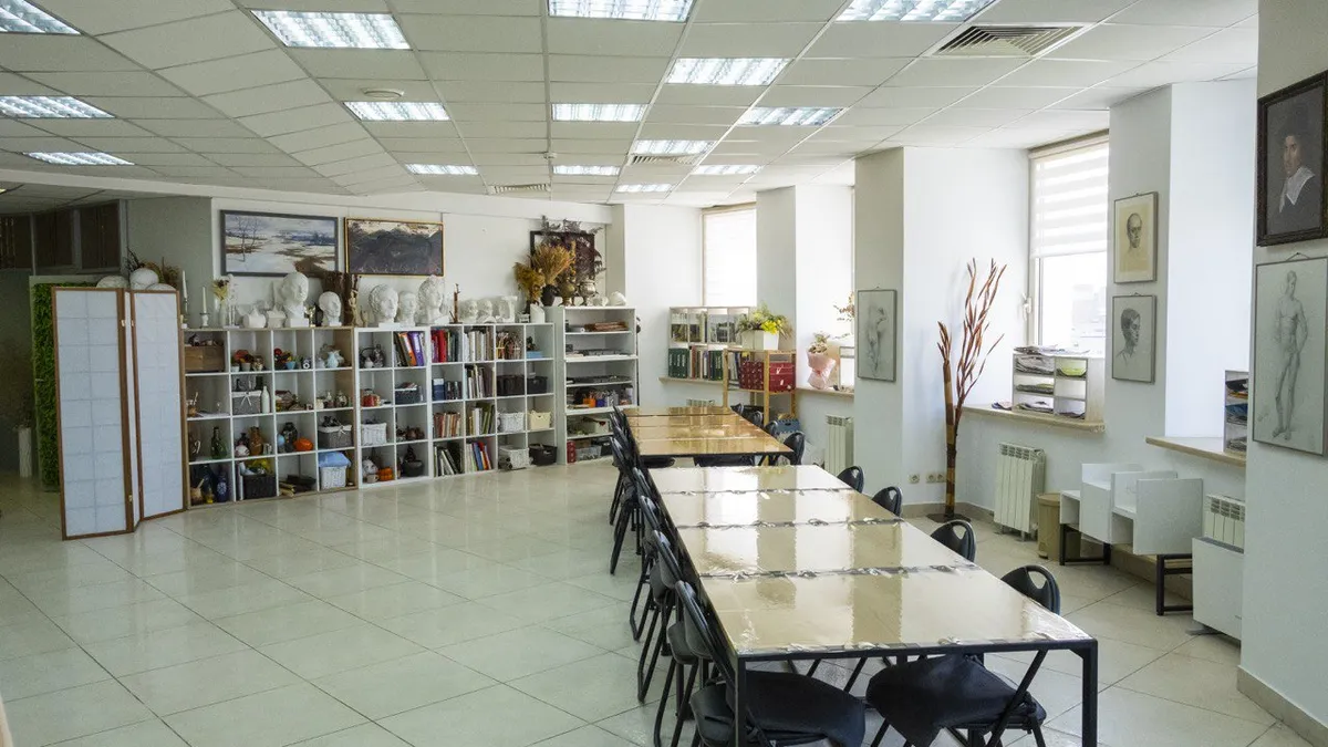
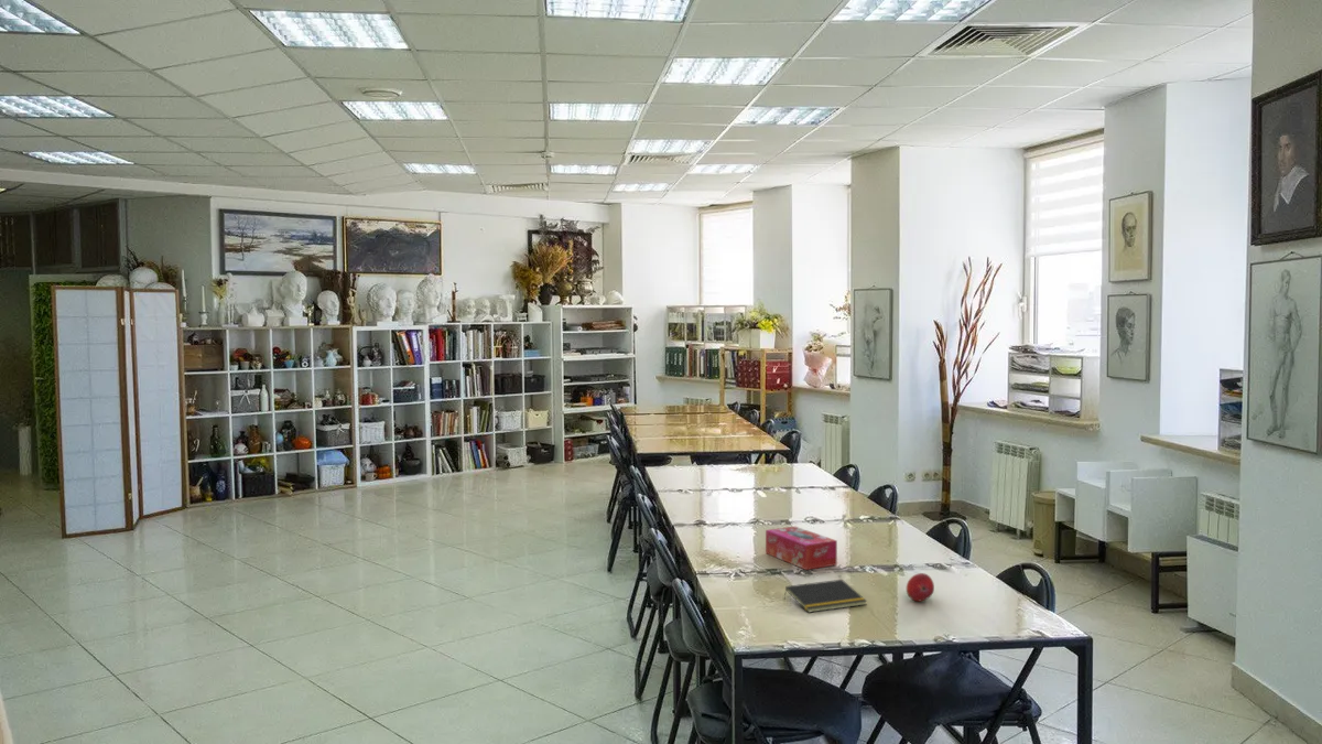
+ notepad (825, 595)
+ fruit (919, 586)
+ tissue box (800, 547)
